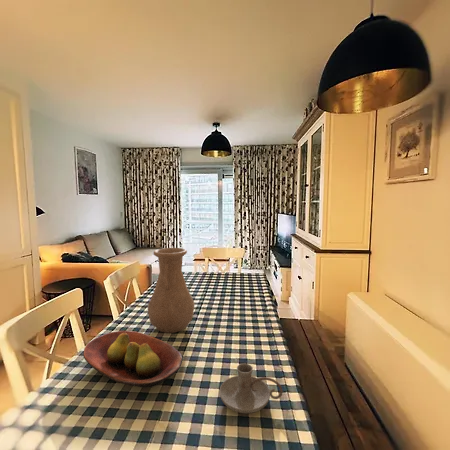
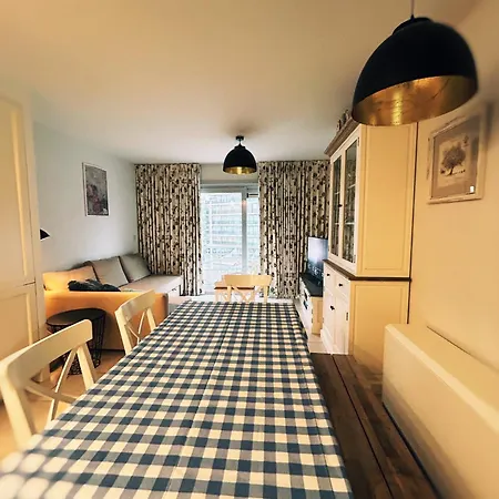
- candle holder (250, 384)
- vase (170, 288)
- fruit bowl (131, 354)
